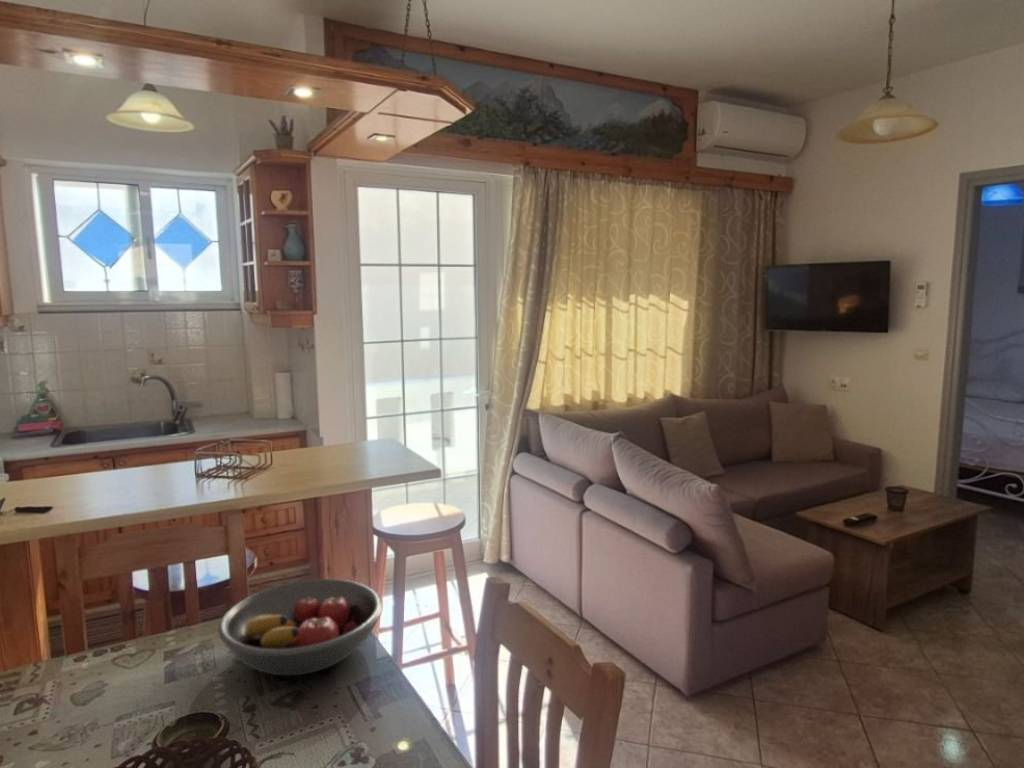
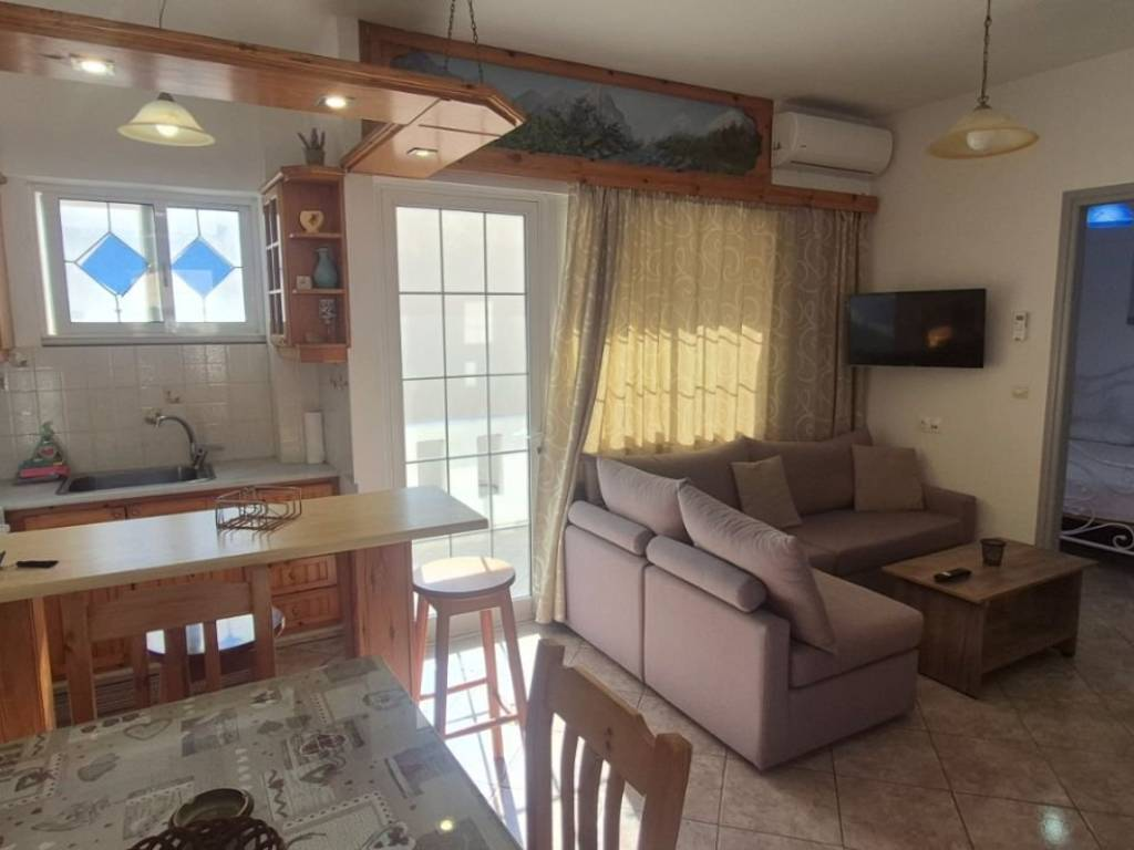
- fruit bowl (304, 626)
